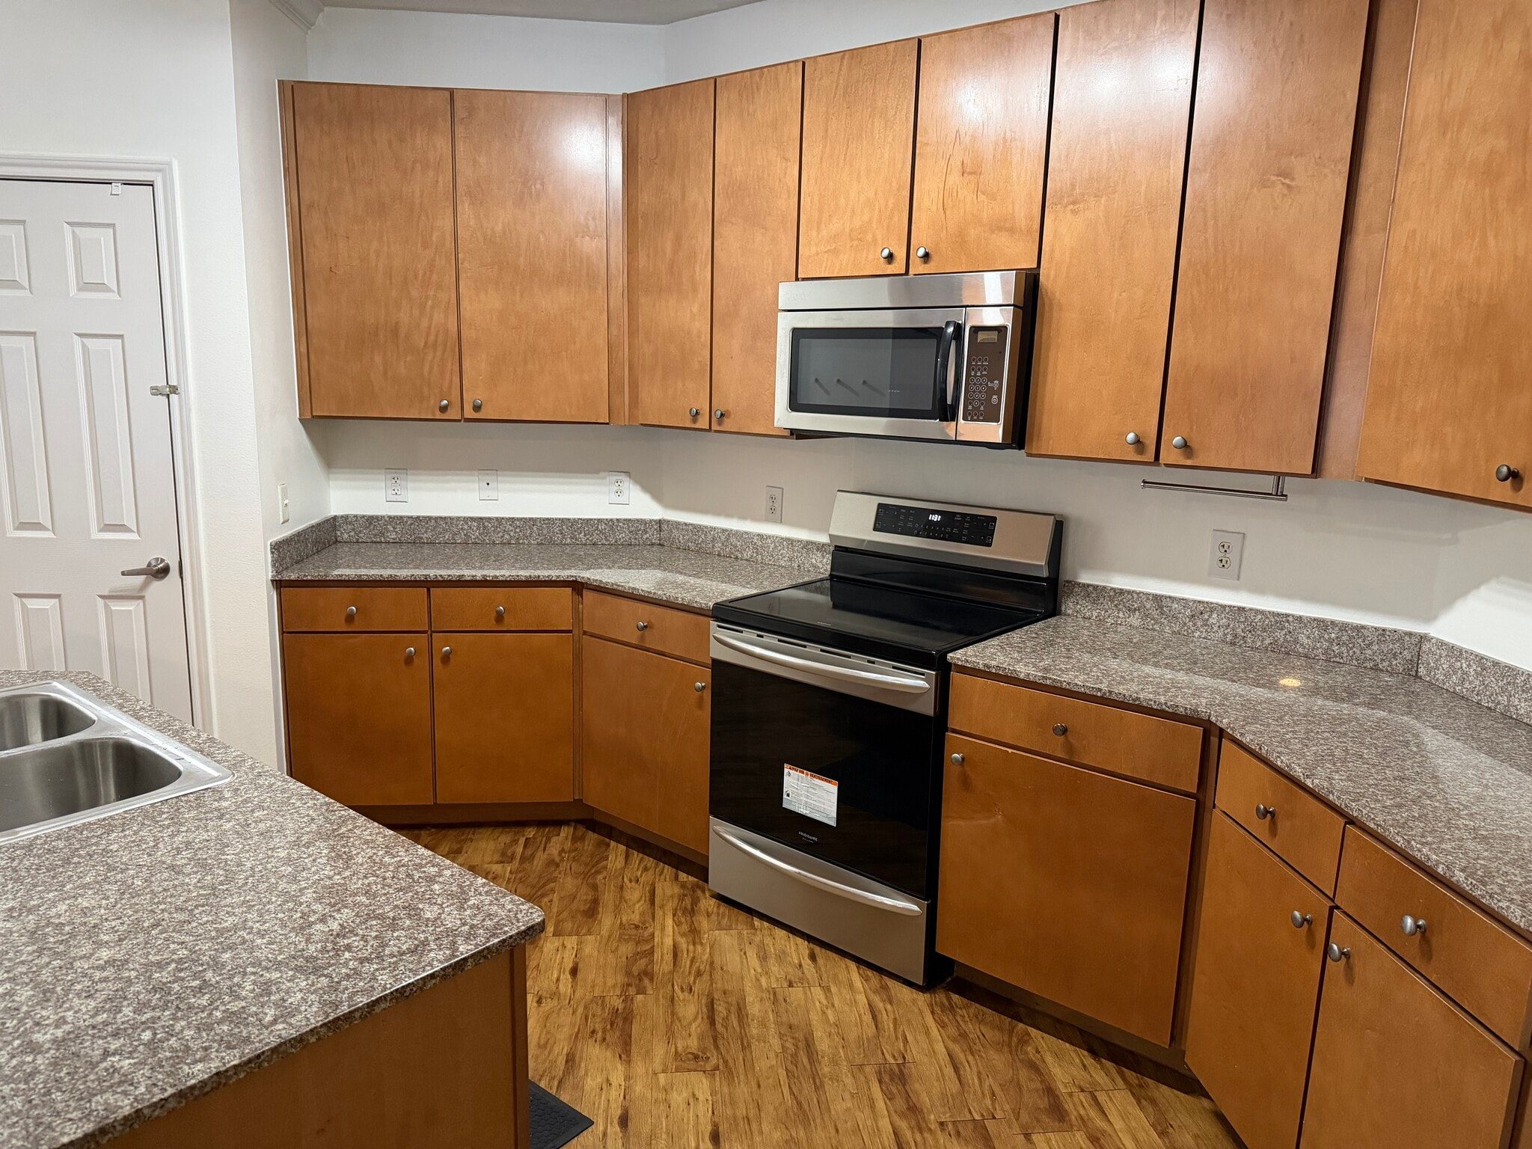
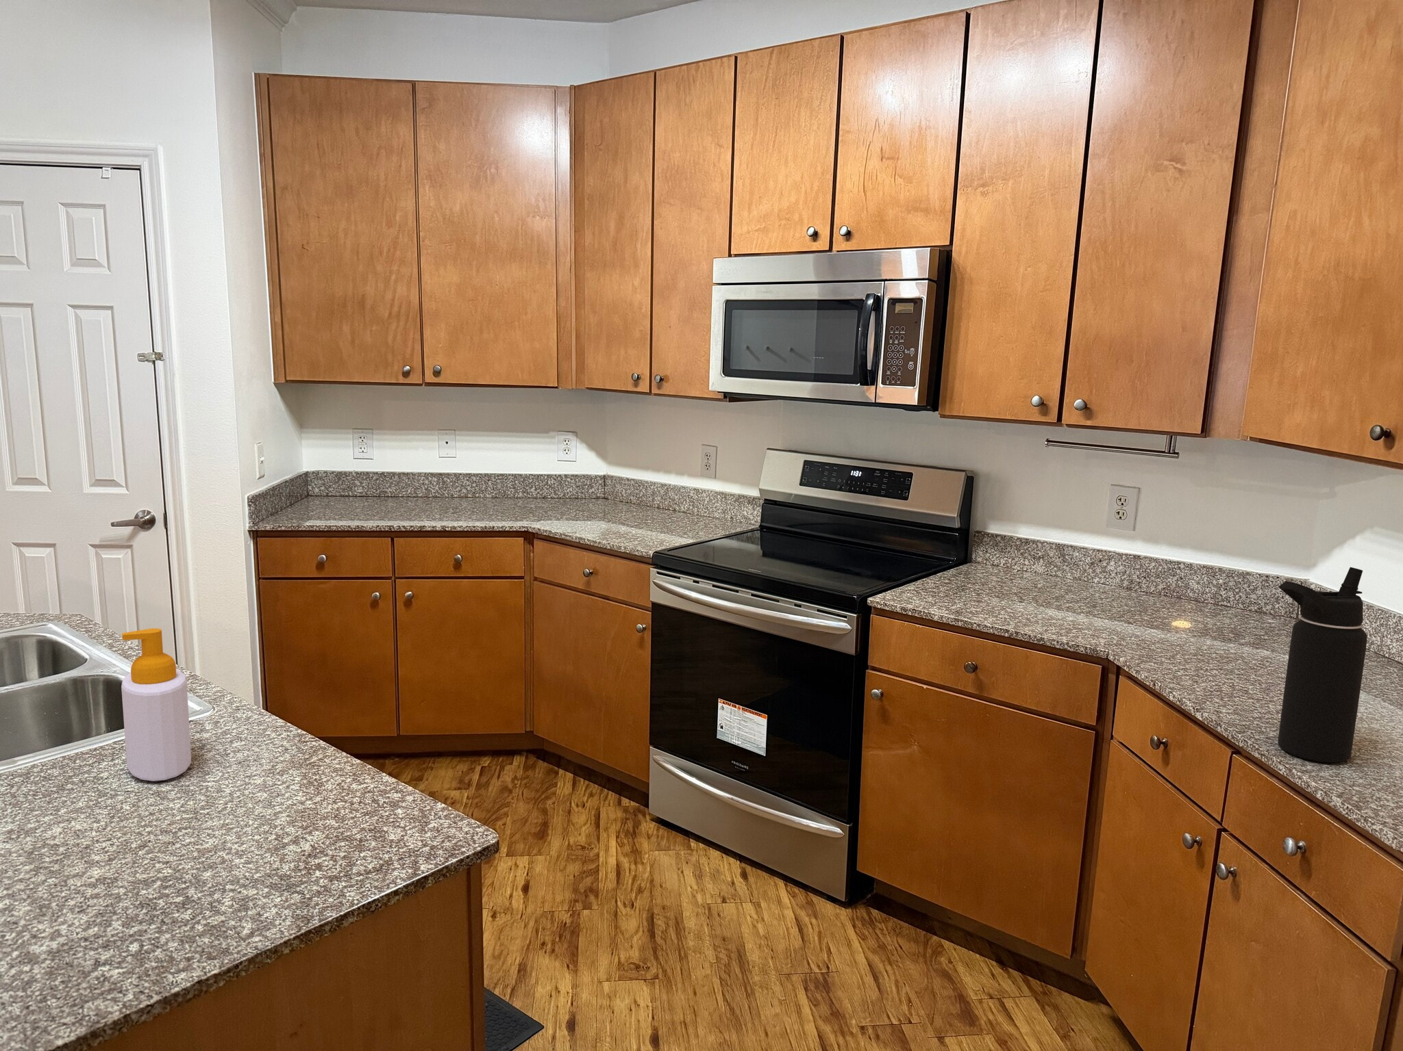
+ water bottle (1317, 661)
+ soap bottle (156, 699)
